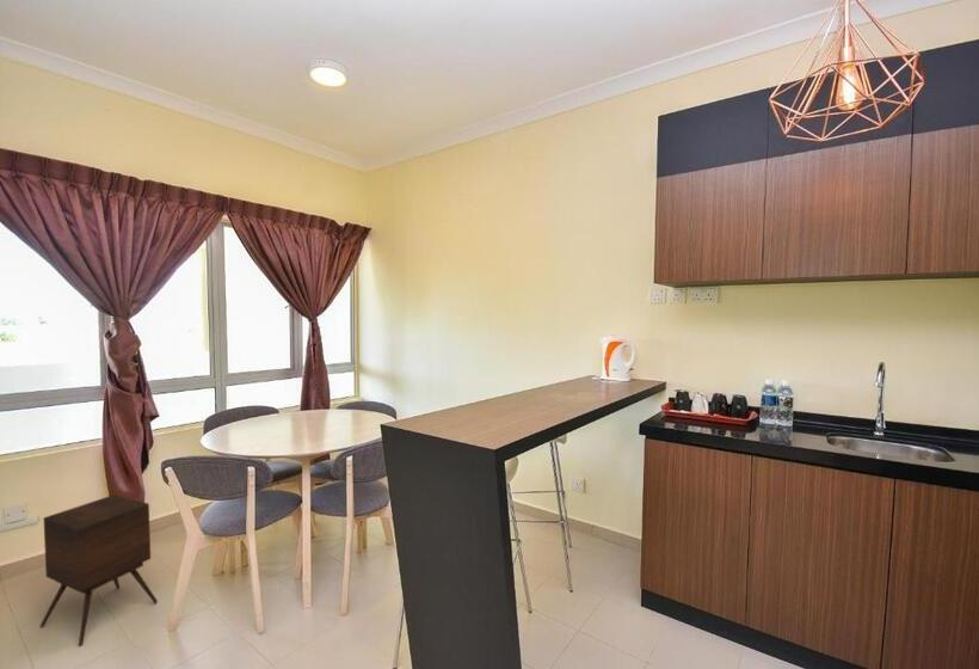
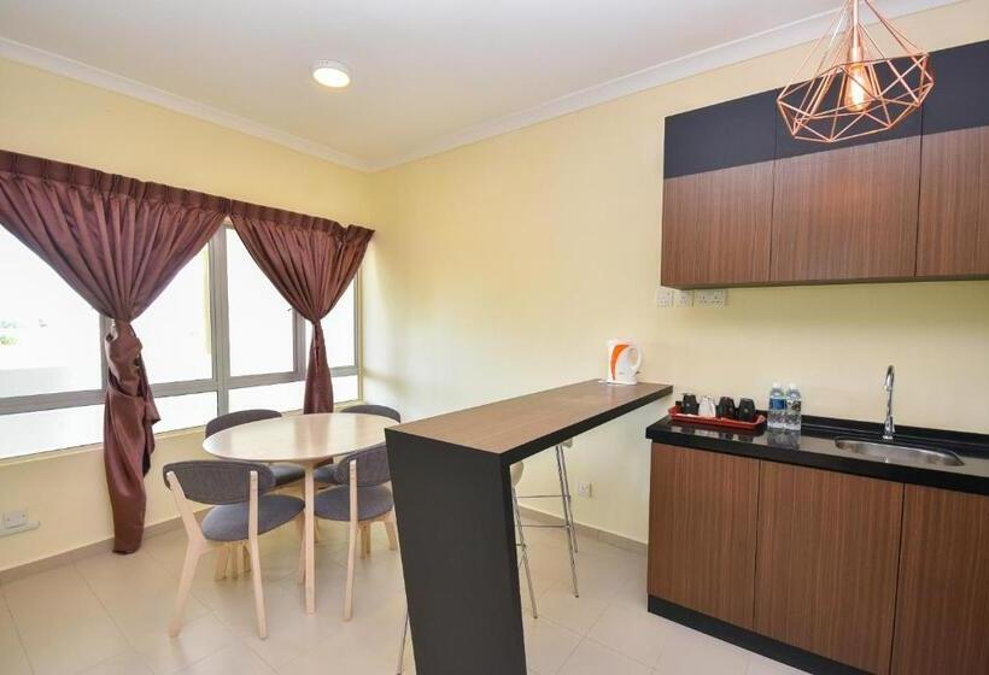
- side table (99, 561)
